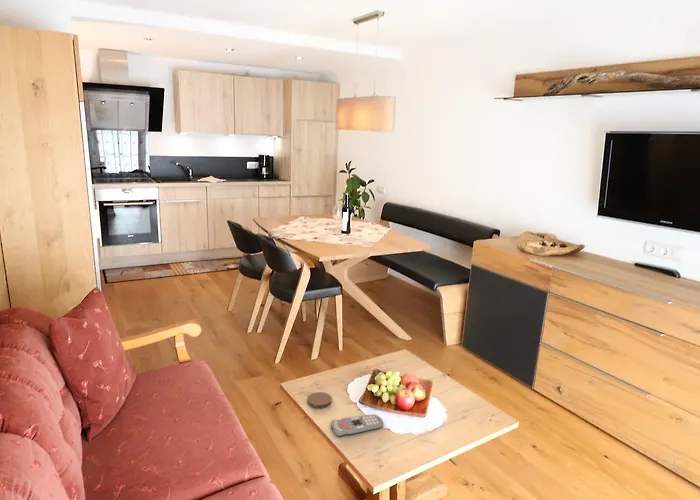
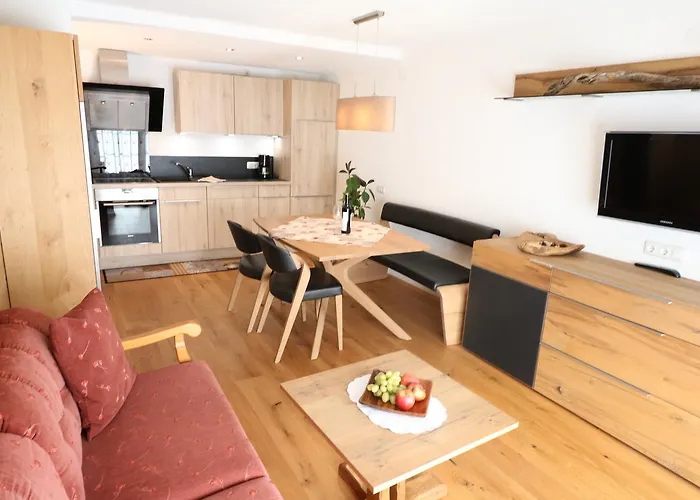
- coaster (319, 400)
- remote control (357, 424)
